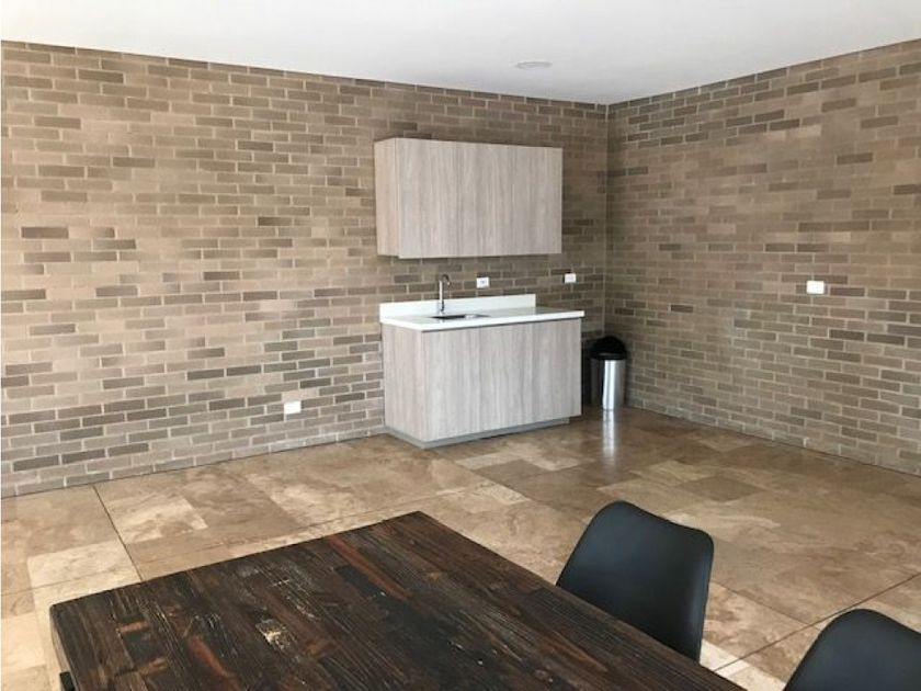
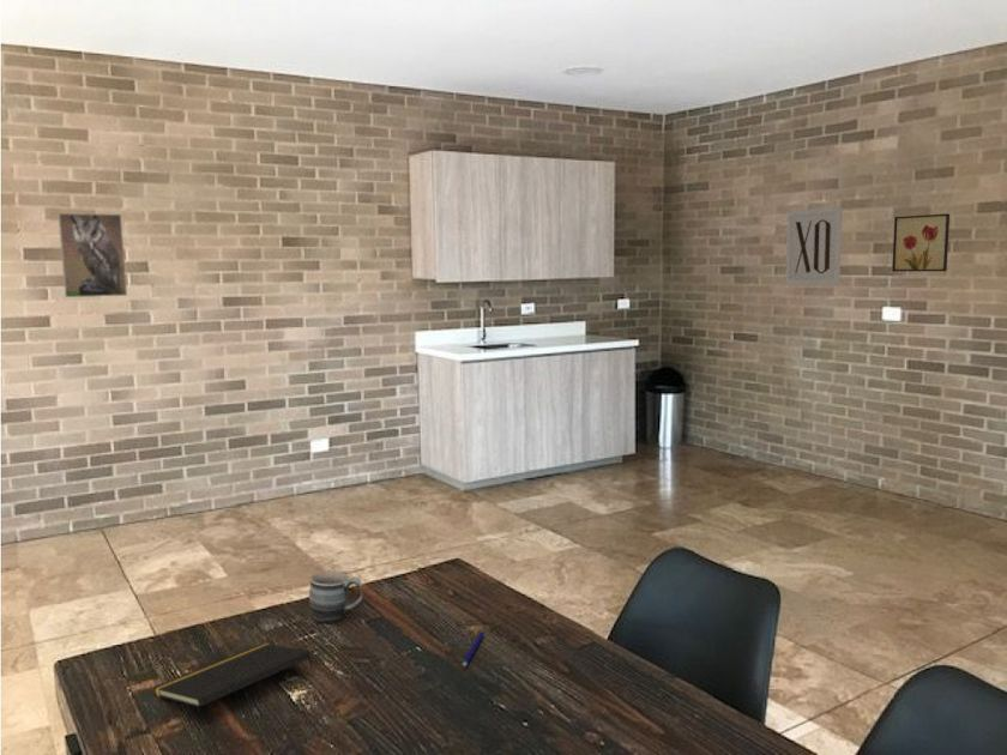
+ pen (472, 650)
+ wall art (921, 243)
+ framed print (92, 255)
+ notepad (233, 672)
+ wall art (813, 247)
+ mug (336, 596)
